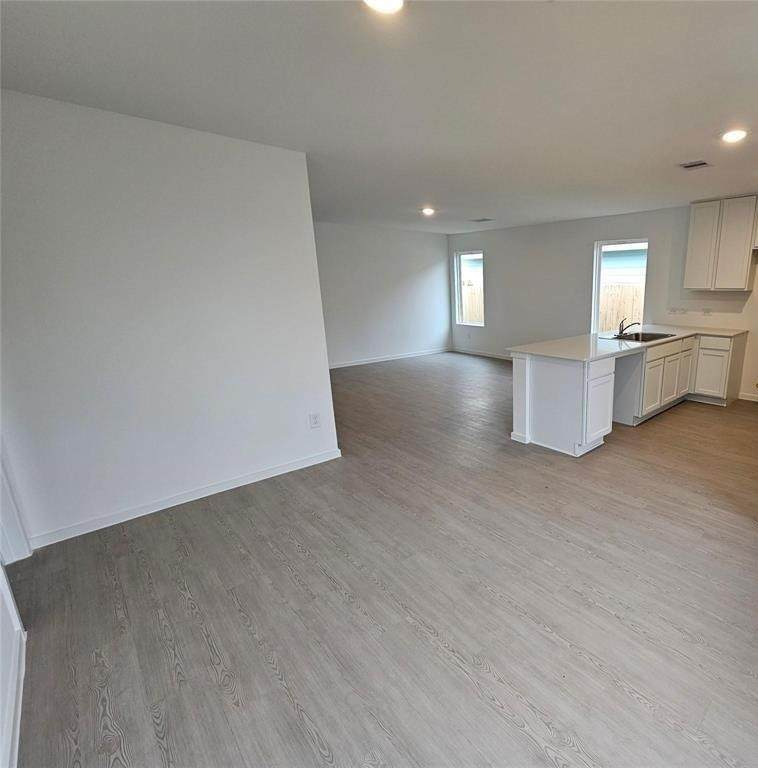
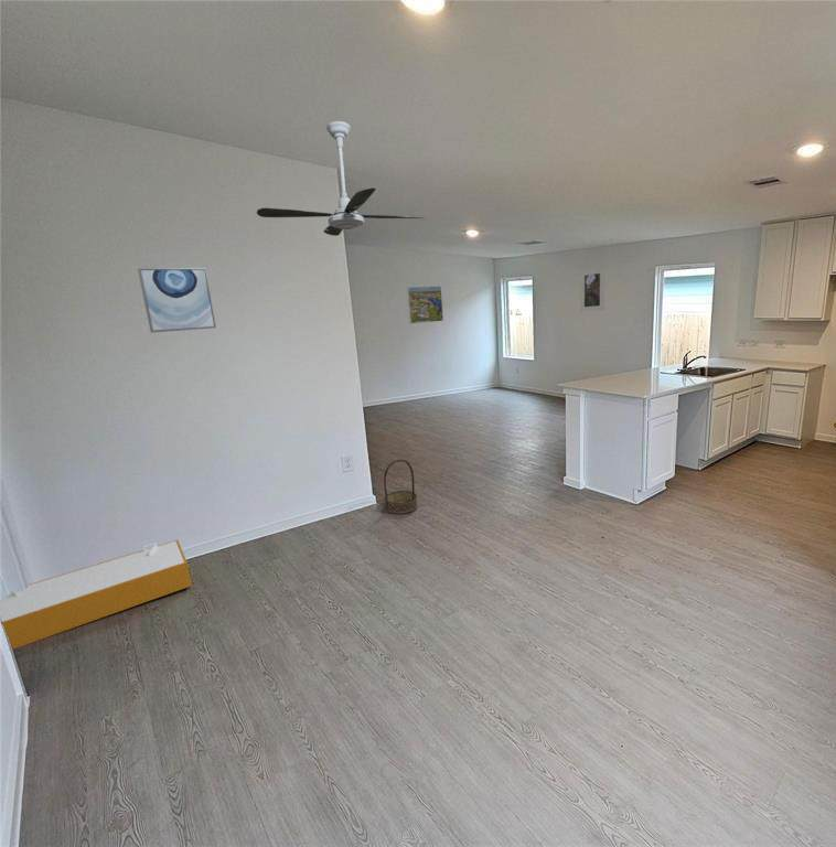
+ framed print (592, 290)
+ ceiling fan (341, 175)
+ wall art (179, 299)
+ basket (399, 491)
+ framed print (425, 304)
+ storage bin (94, 588)
